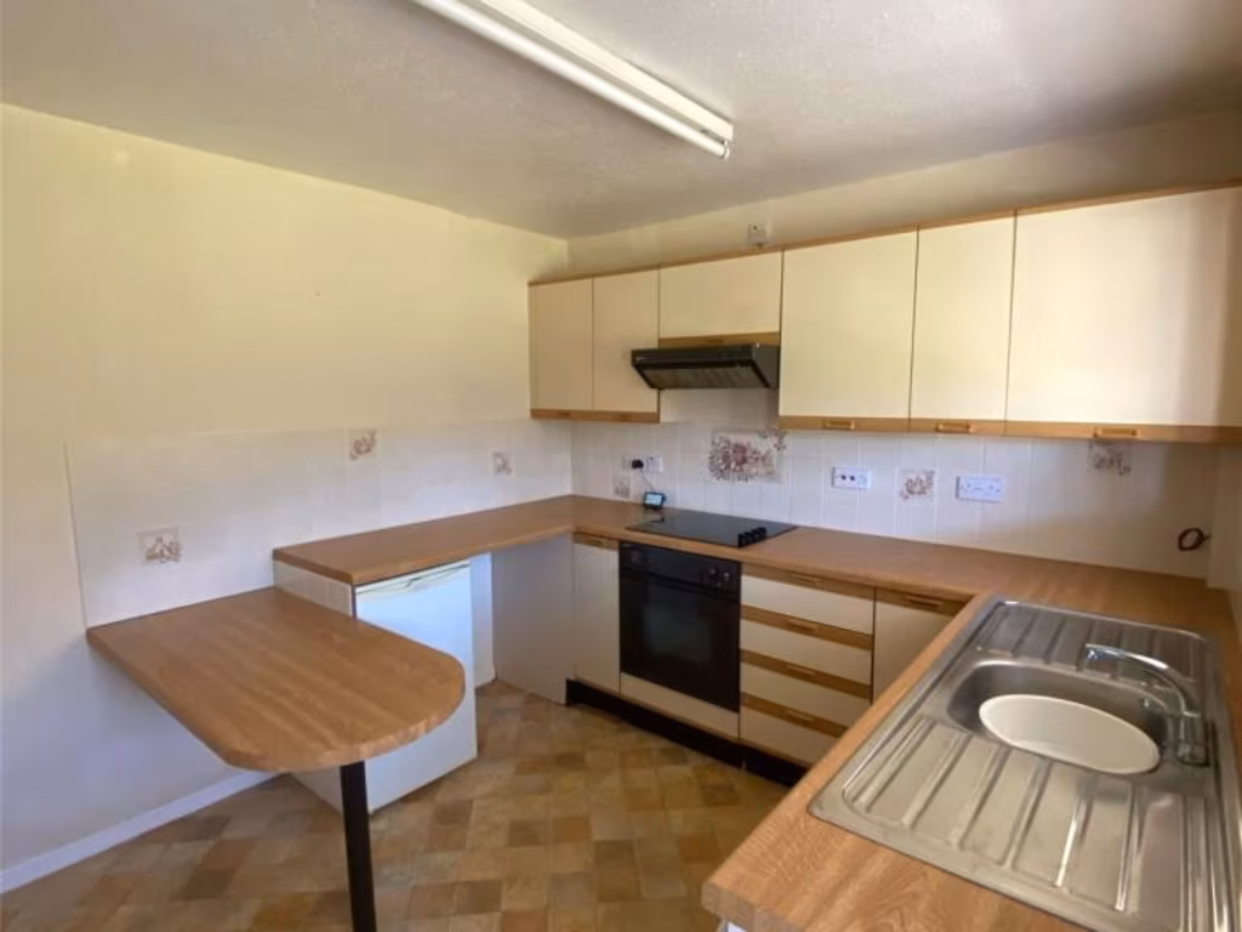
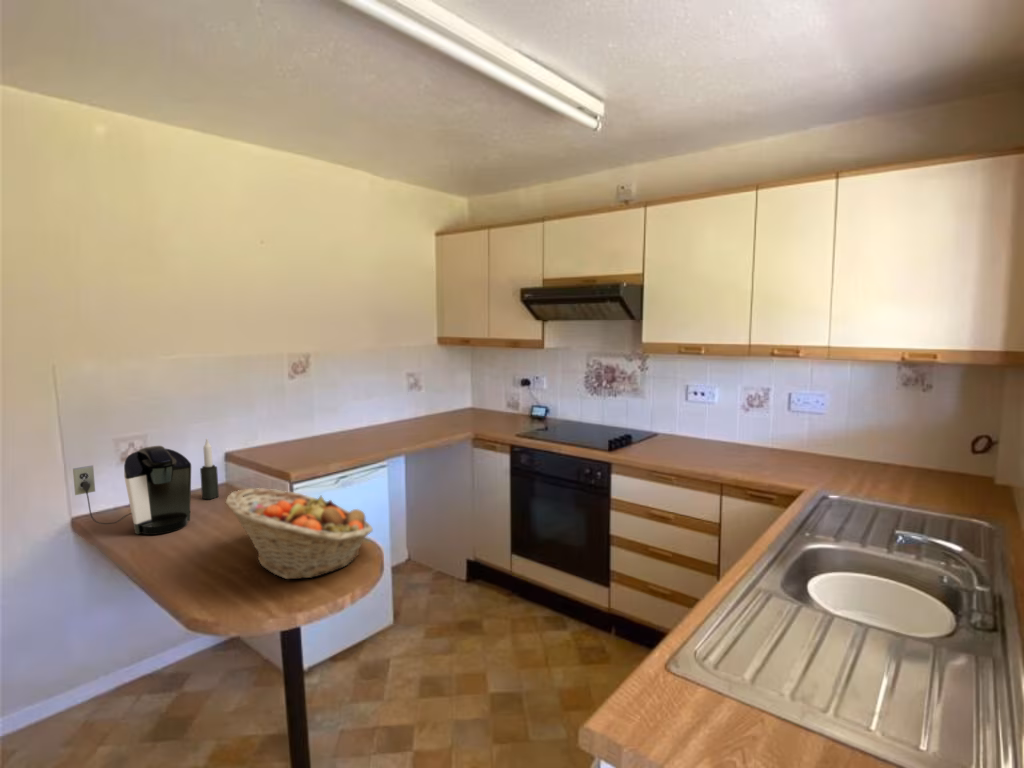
+ coffee maker (139, 489)
+ candle (208, 468)
+ fruit basket (301, 524)
